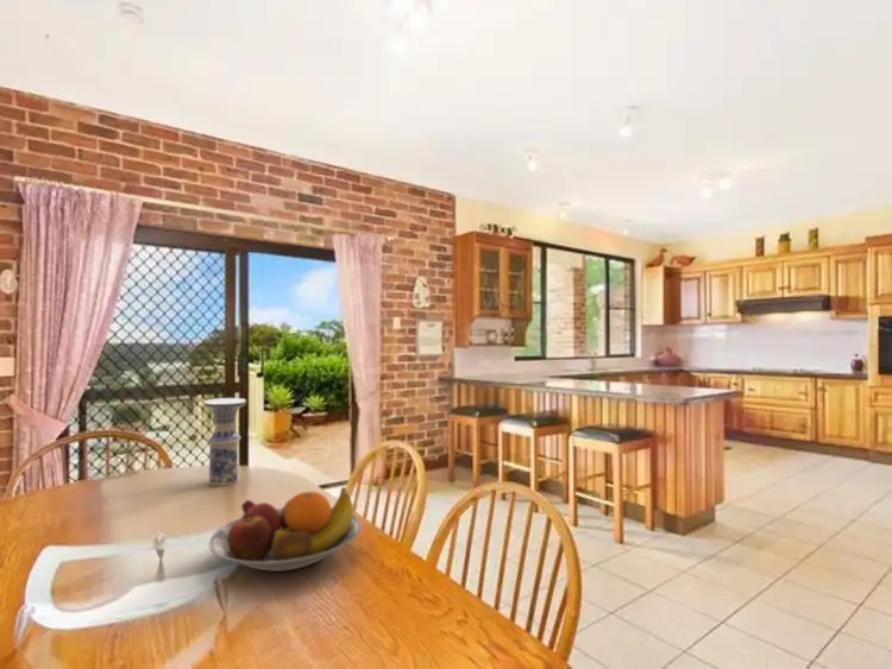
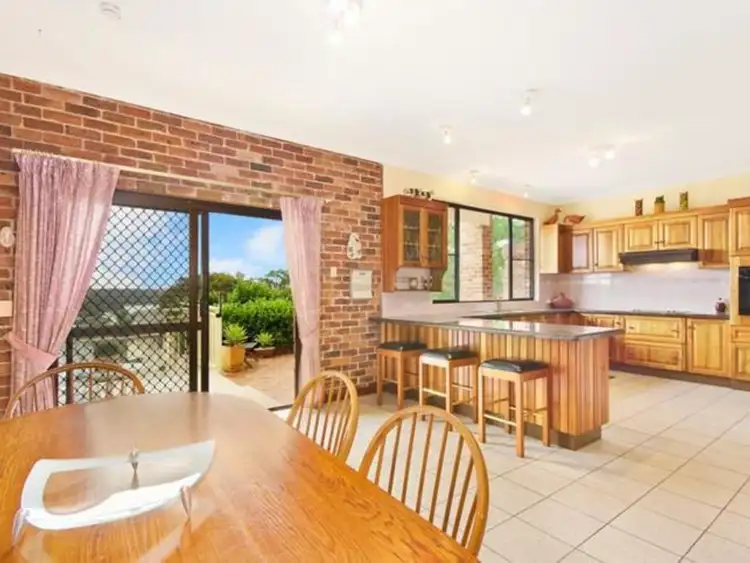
- vase (225, 441)
- fruit bowl (288, 524)
